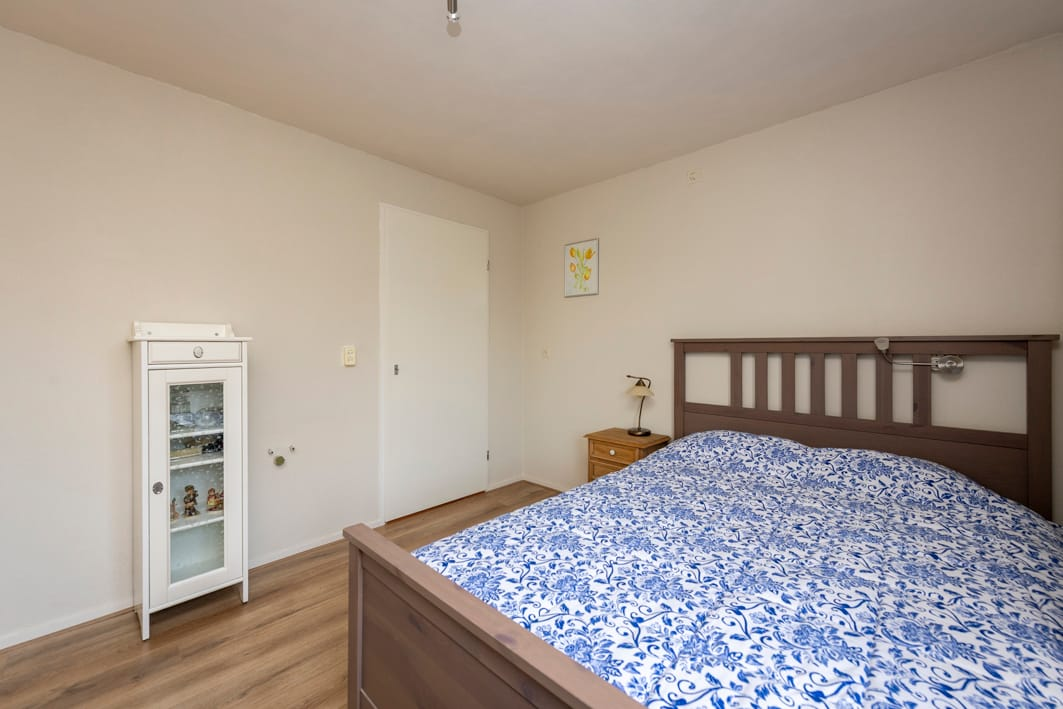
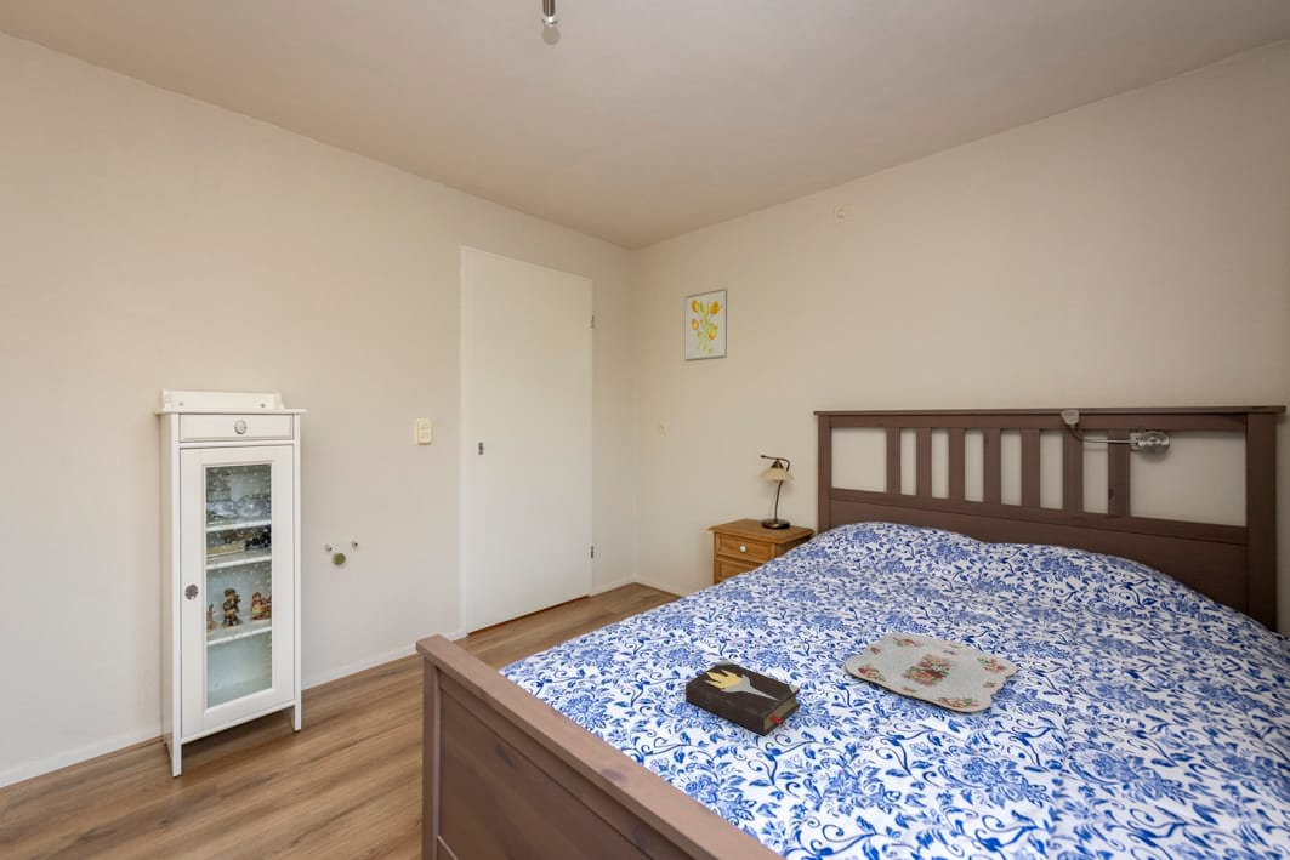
+ serving tray (930, 667)
+ hardback book (741, 693)
